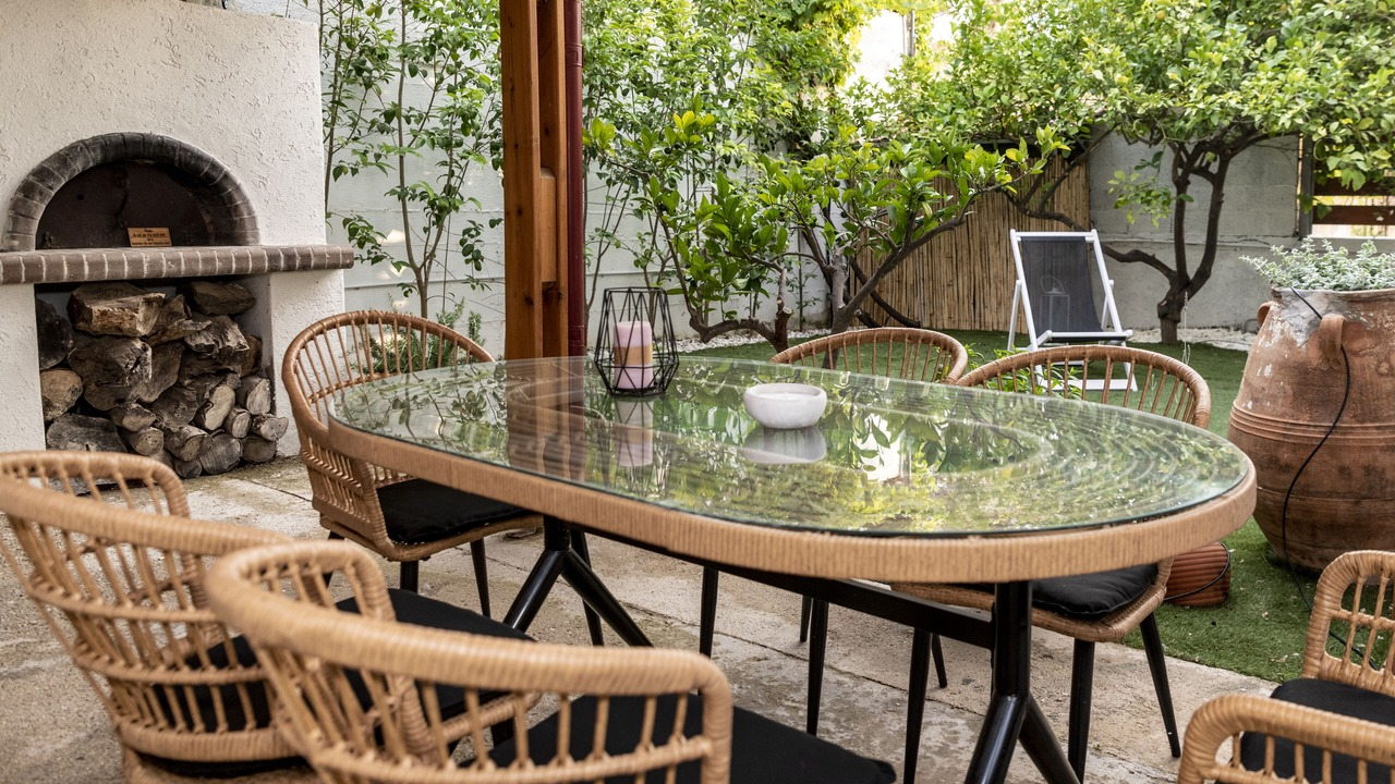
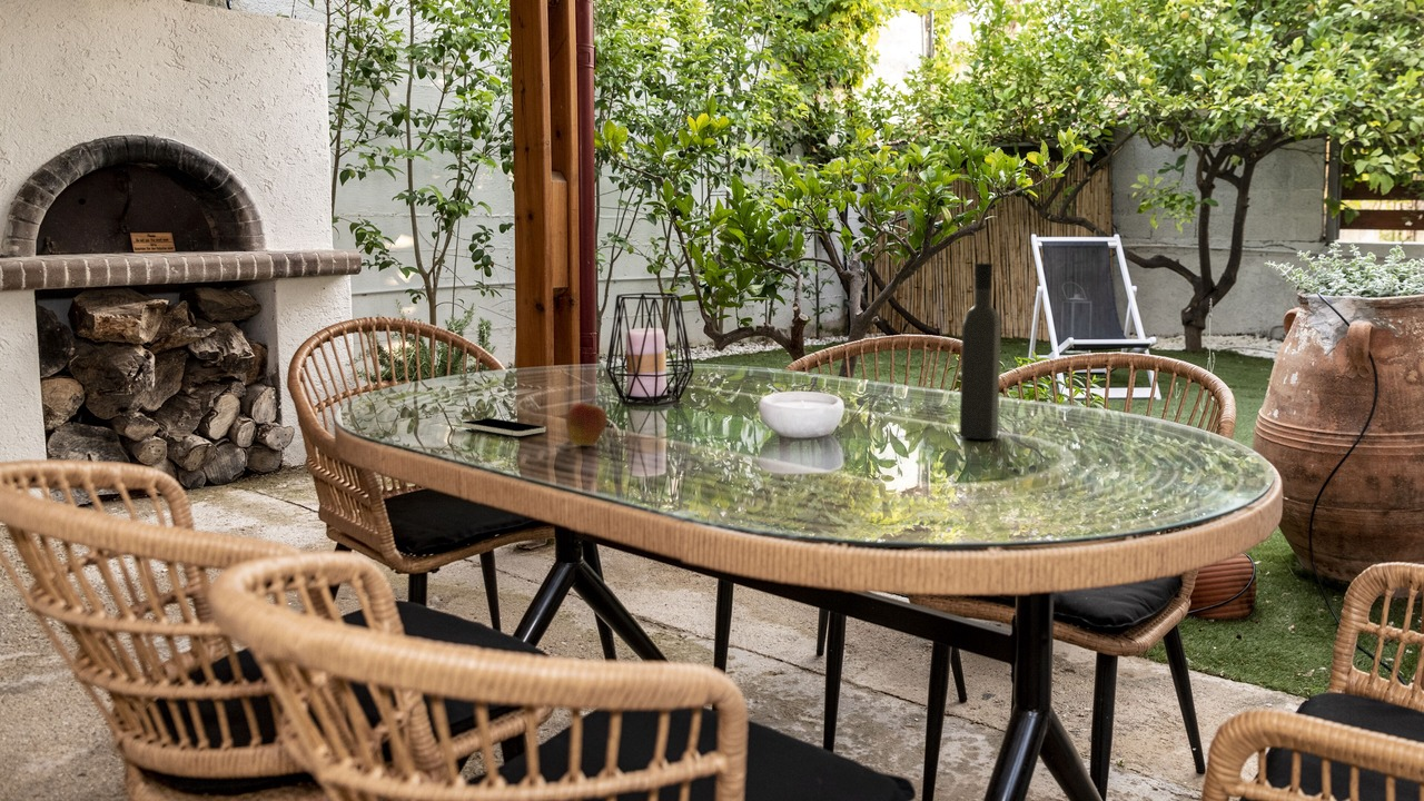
+ wine bottle (980, 350)
+ fruit (586, 421)
+ smartphone (503, 426)
